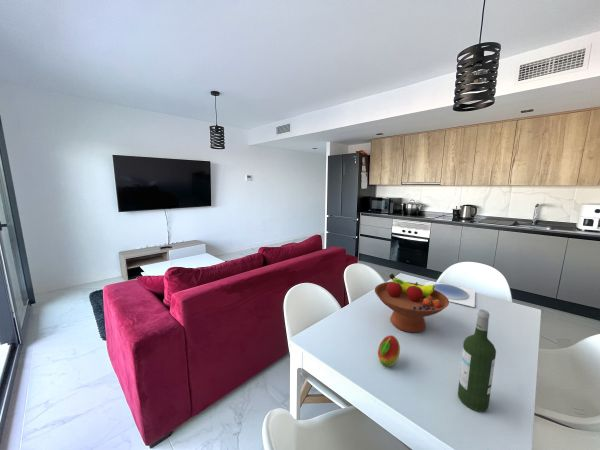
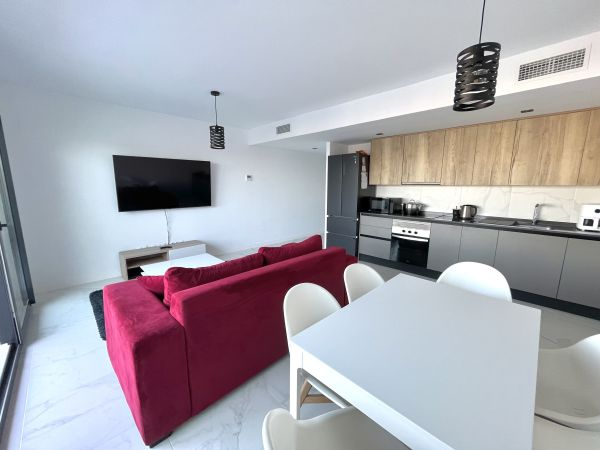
- plate (447, 290)
- wine bottle (478, 357)
- fruit (388, 351)
- fruit bowl (409, 303)
